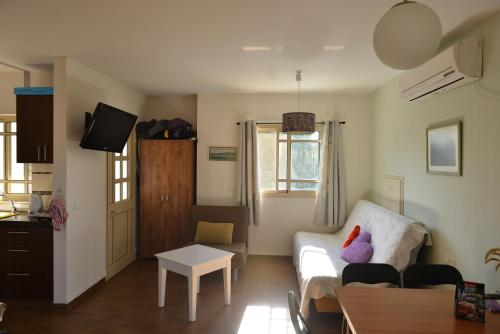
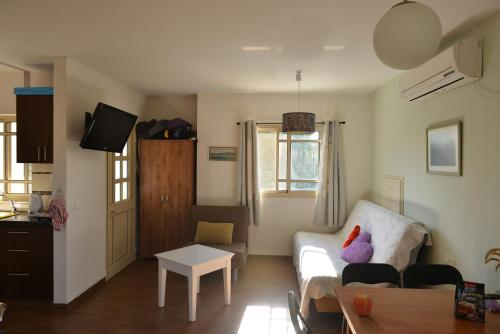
+ fruit (362, 303)
